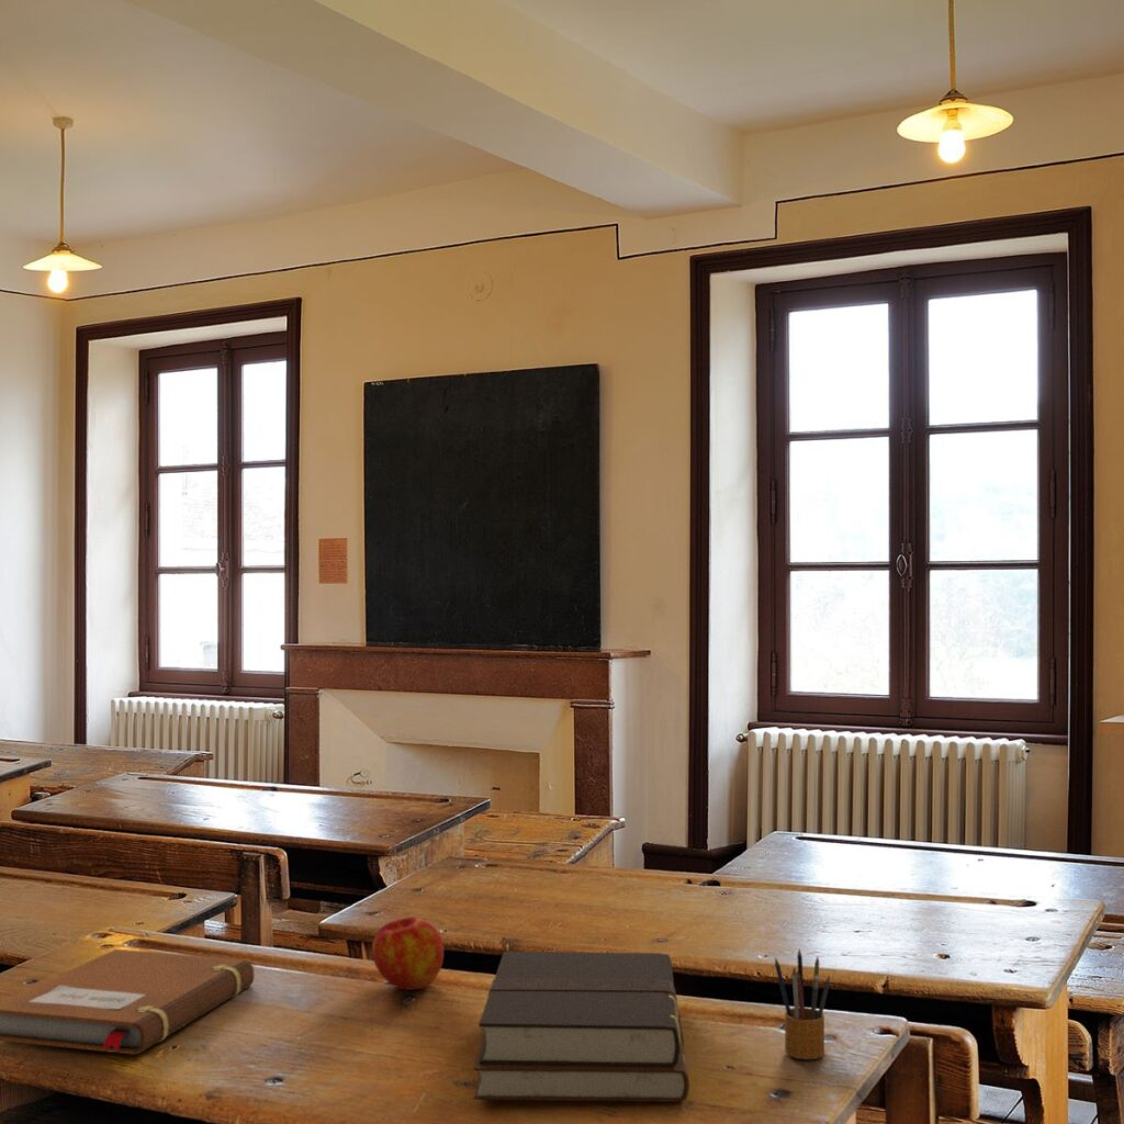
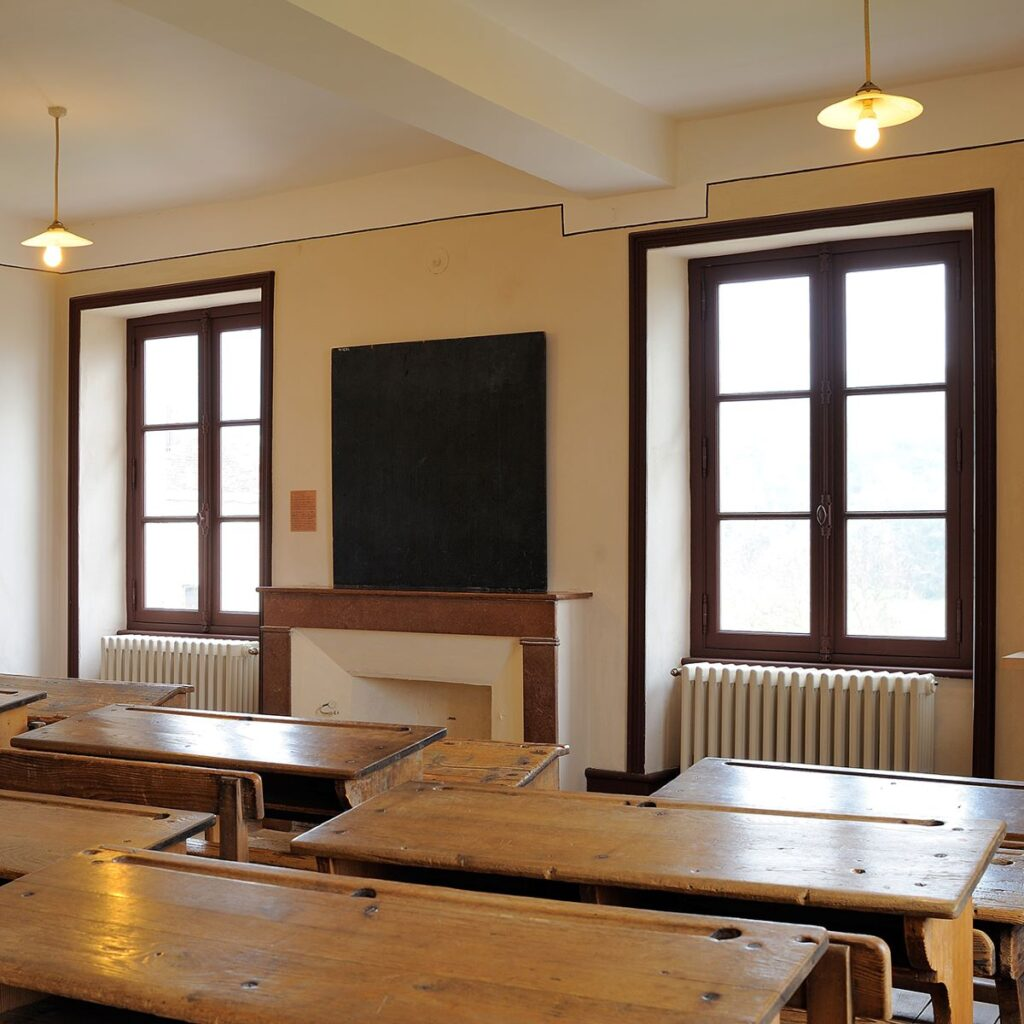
- pencil box (802, 1003)
- bible (583, 1018)
- apple (407, 953)
- notebook (125, 999)
